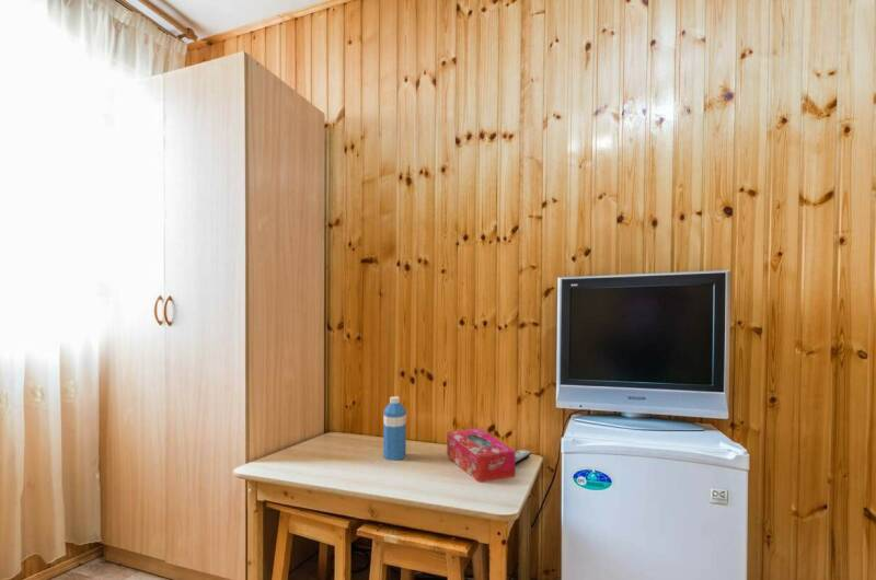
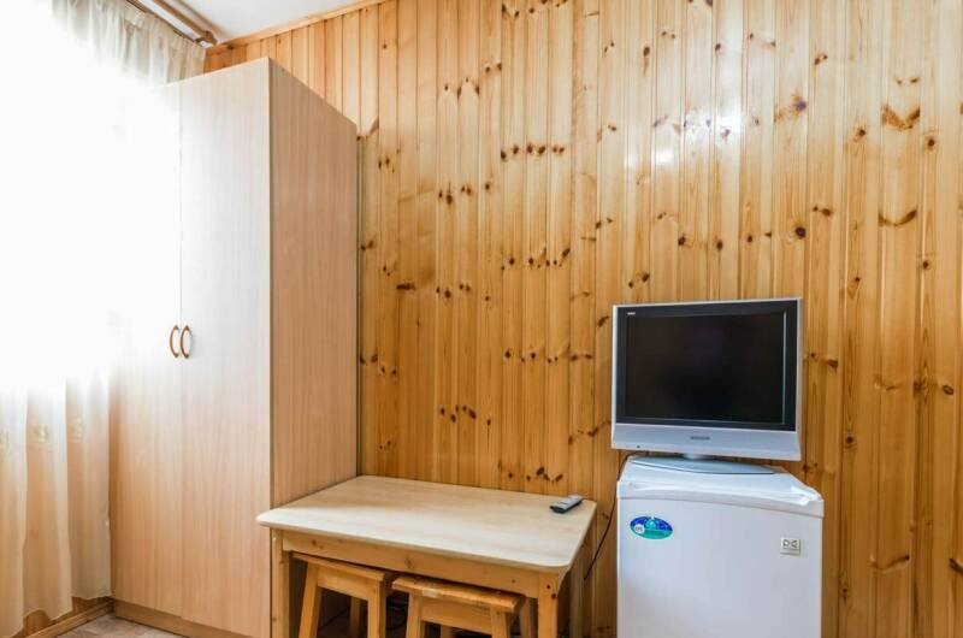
- tissue box (479, 453)
- water bottle (394, 427)
